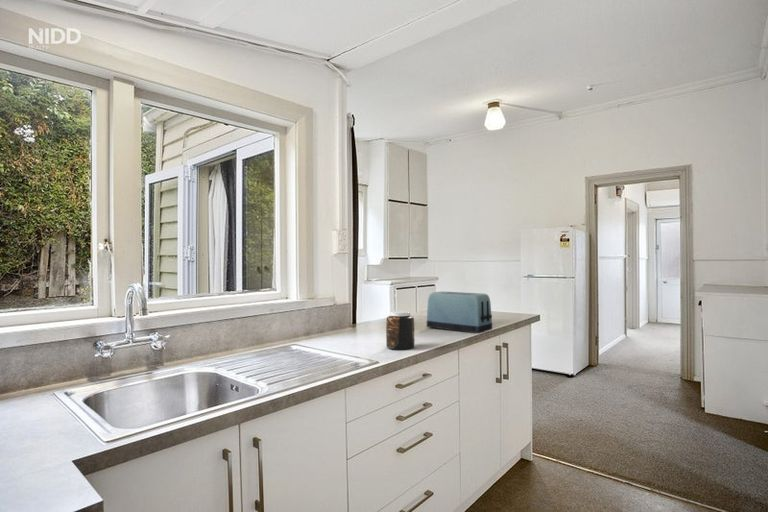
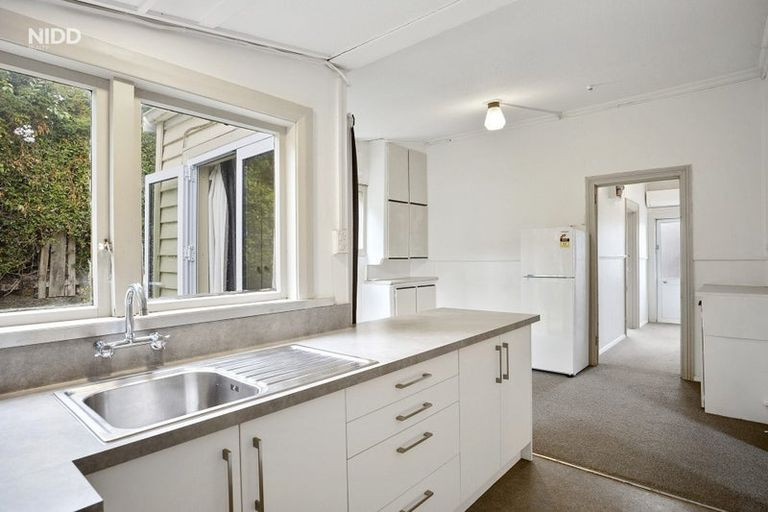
- jar (400, 329)
- toaster (459, 310)
